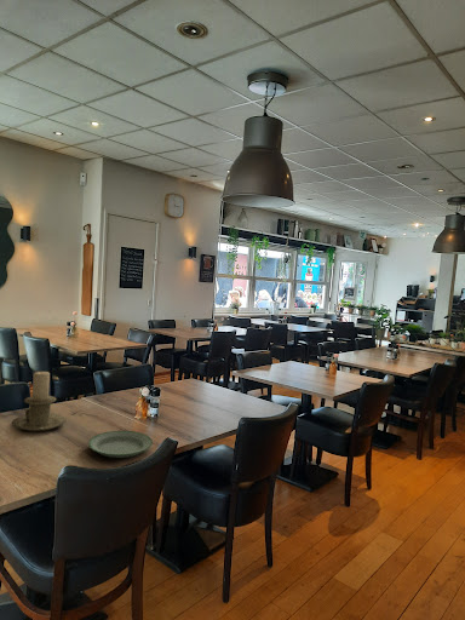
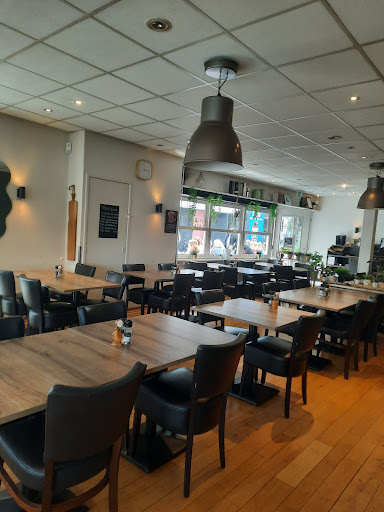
- plate (120, 444)
- candle holder (40, 398)
